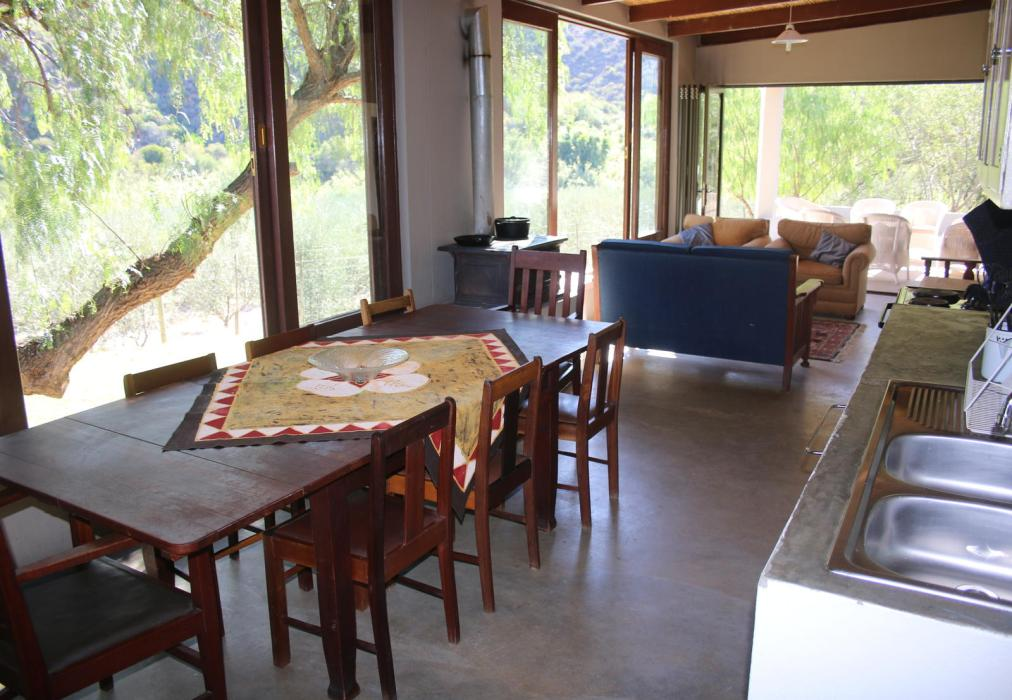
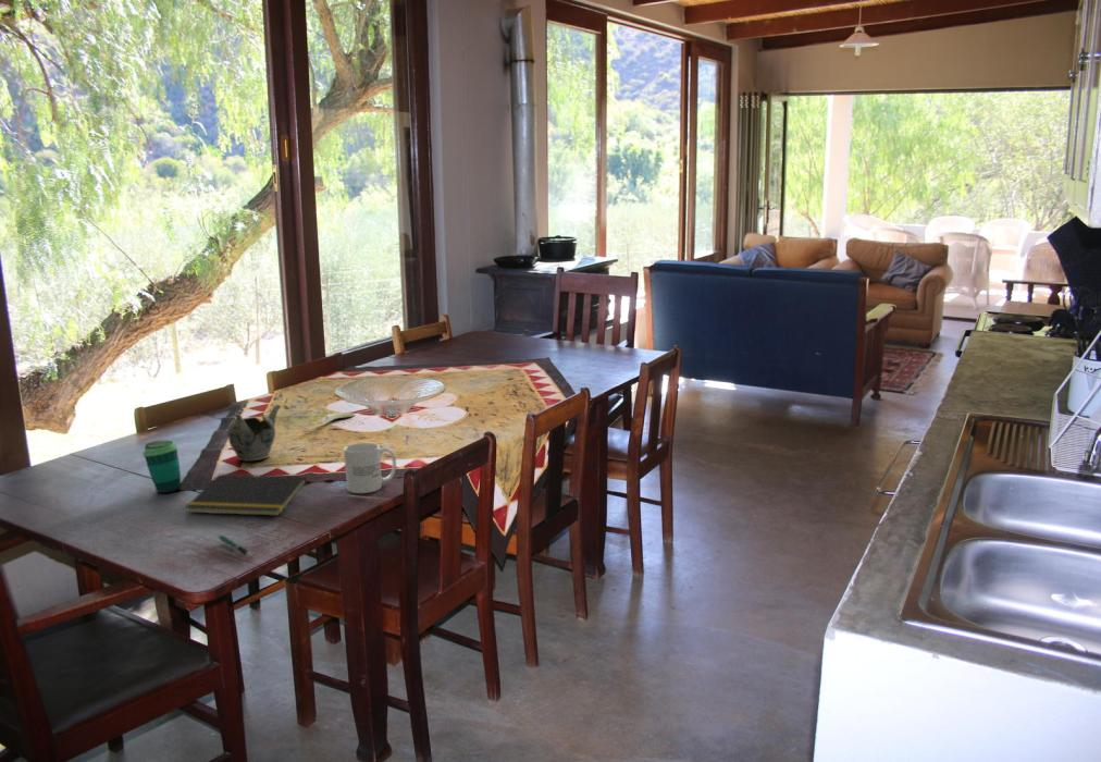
+ pen (235, 544)
+ cup (162, 466)
+ mug (368, 466)
+ teapot (257, 432)
+ spoon (329, 419)
+ notepad (247, 493)
